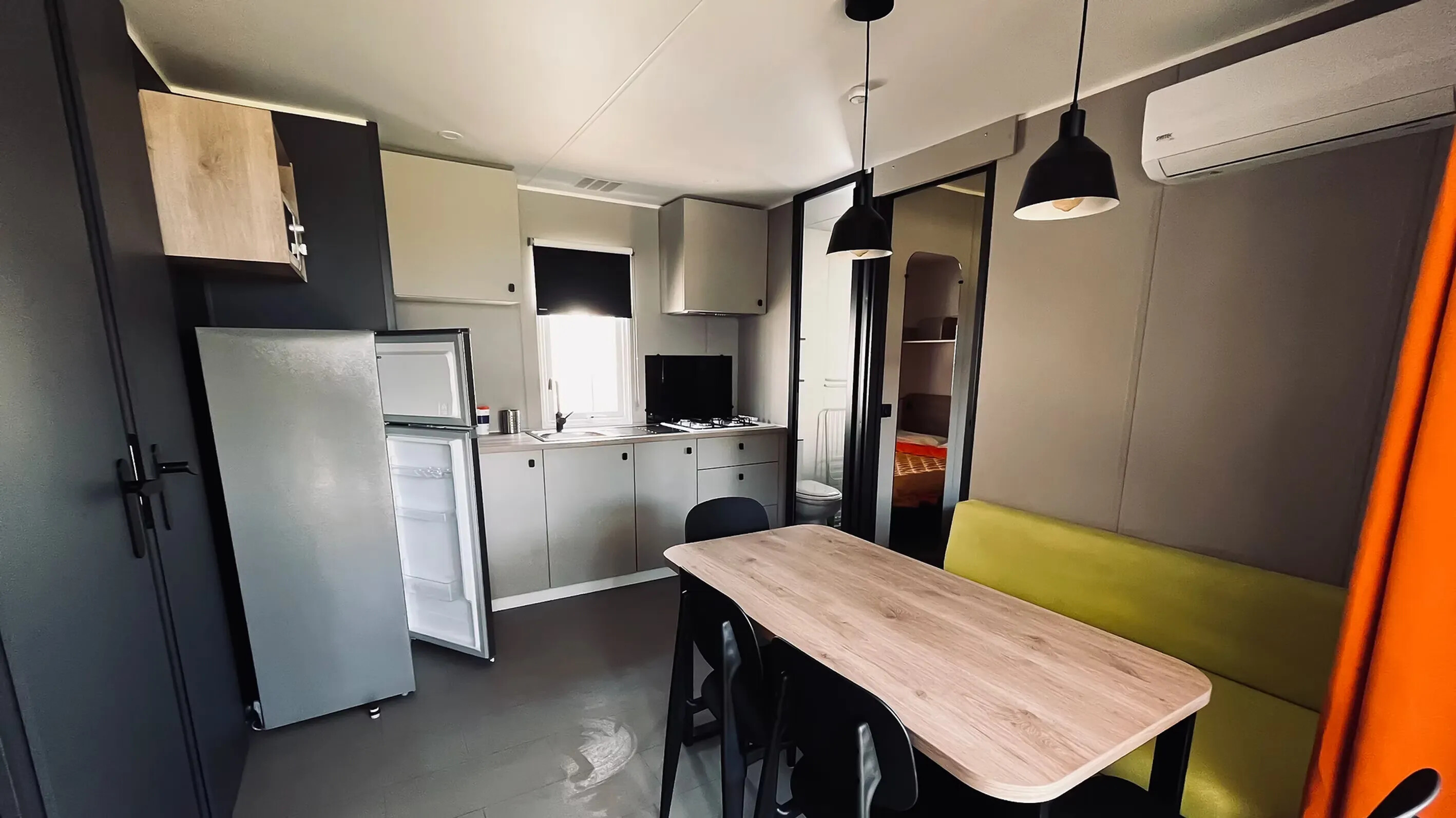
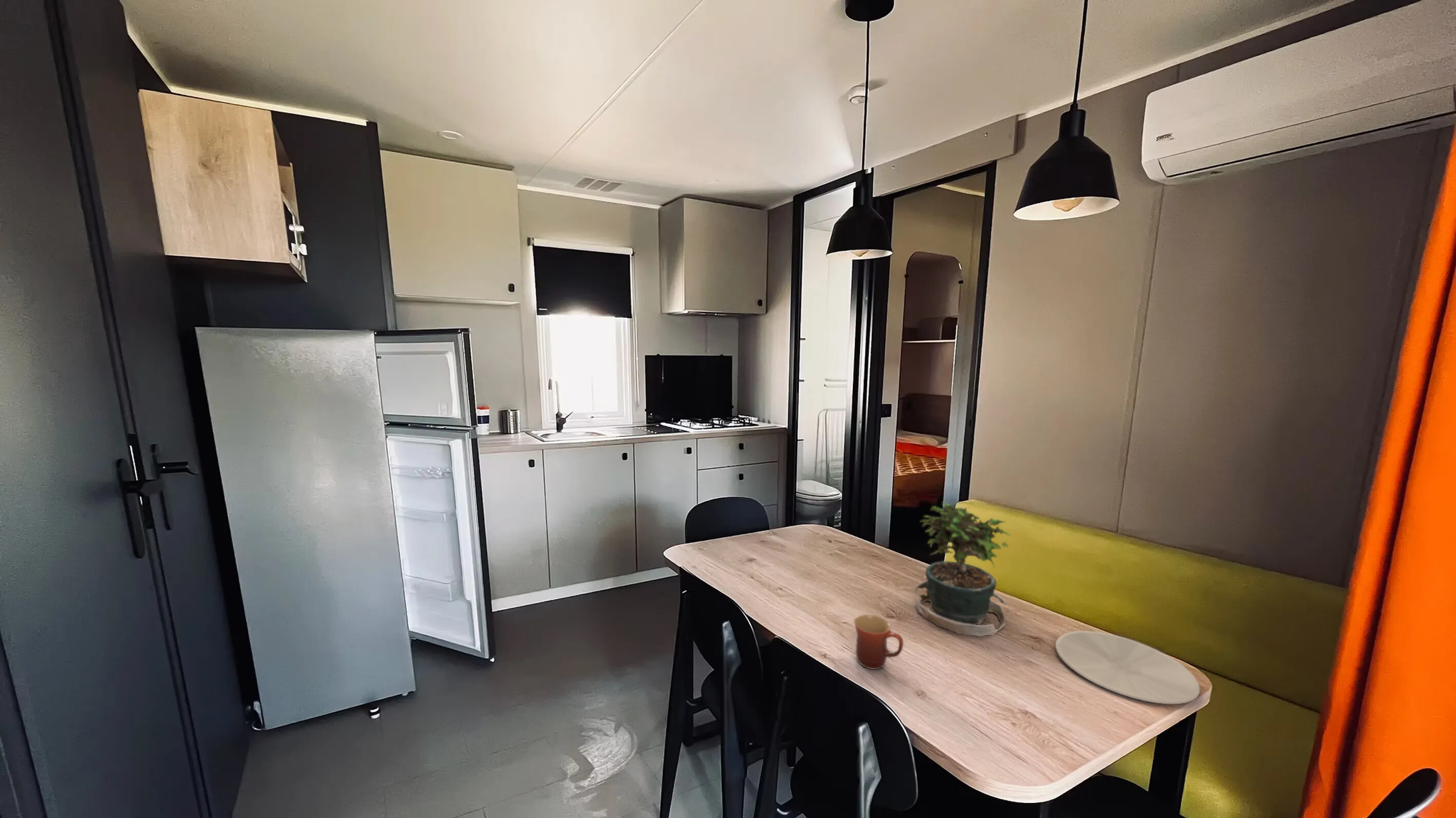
+ mug (877, 645)
+ potted plant (956, 554)
+ plate (1122, 665)
